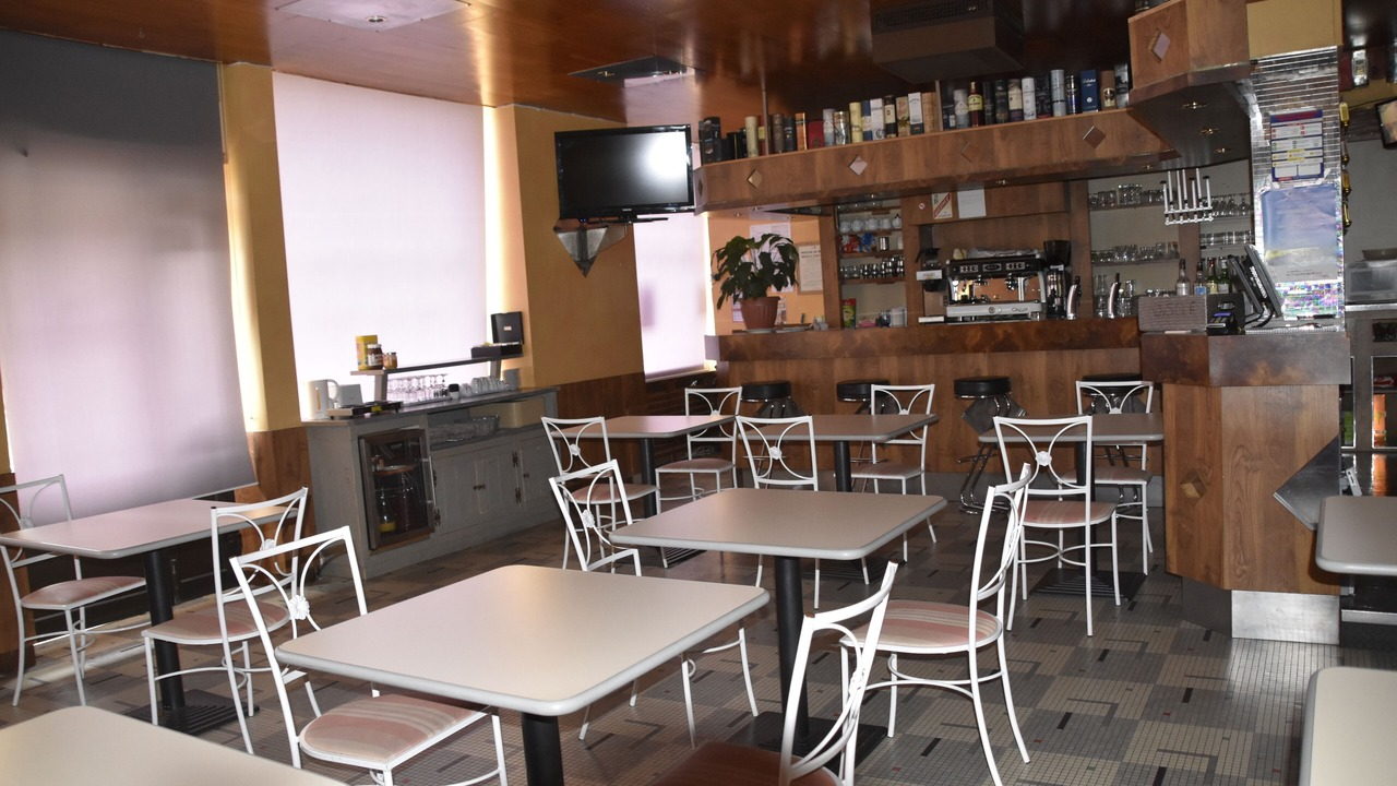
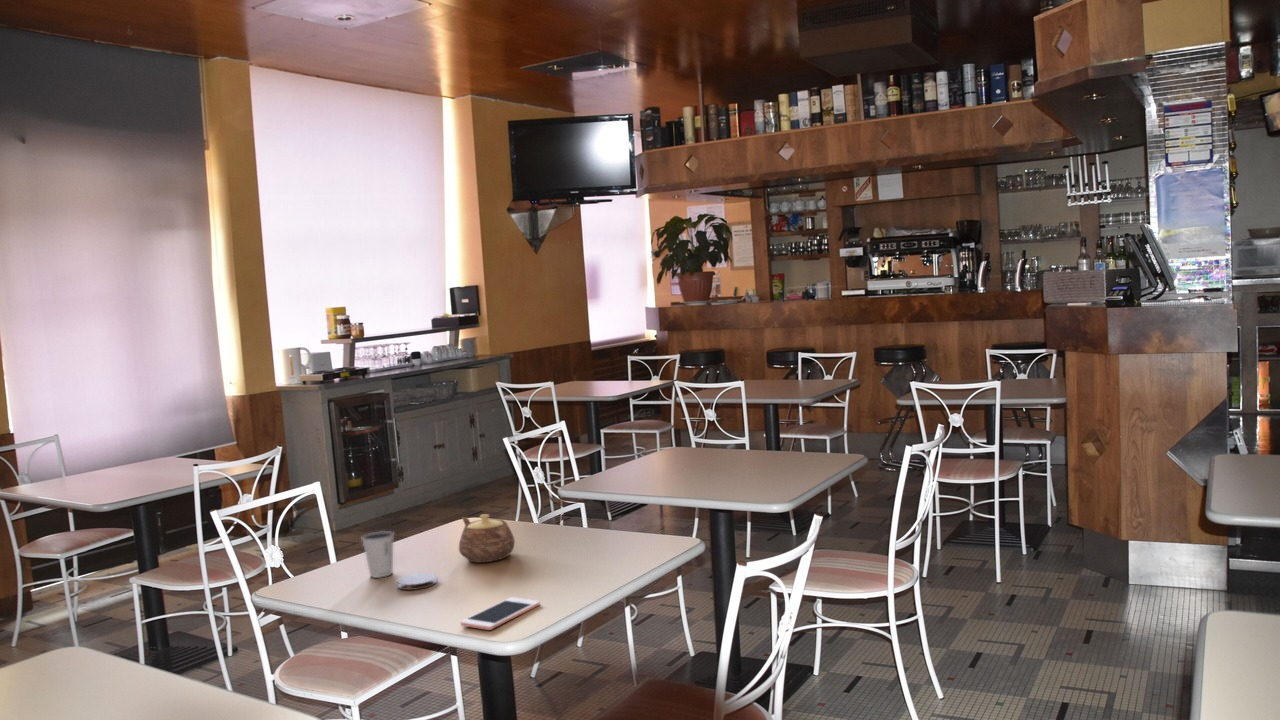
+ dixie cup (379, 555)
+ coaster (417, 581)
+ teapot (484, 535)
+ cell phone (501, 613)
